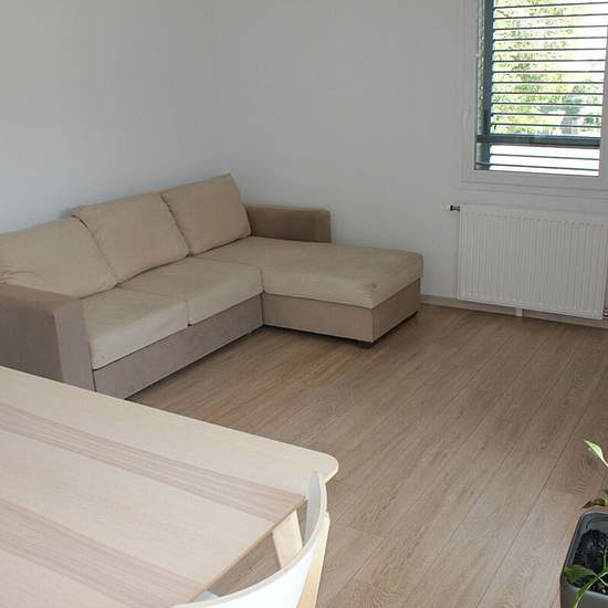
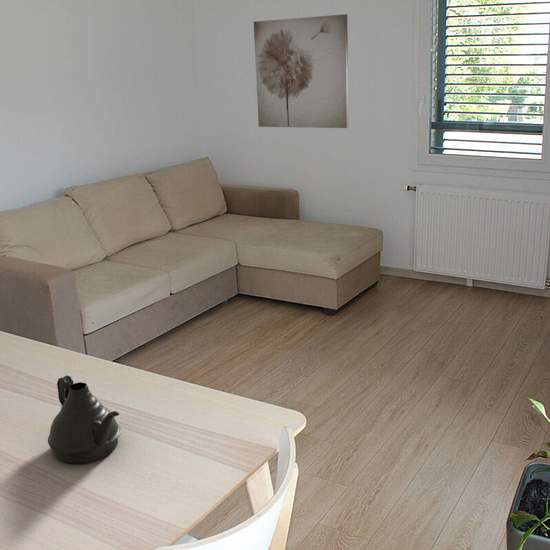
+ teapot (88, 421)
+ wall art (300, 73)
